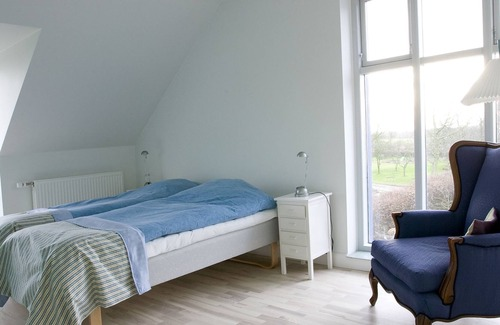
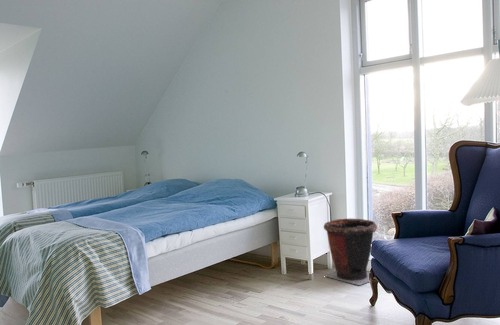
+ waste bin (350, 248)
